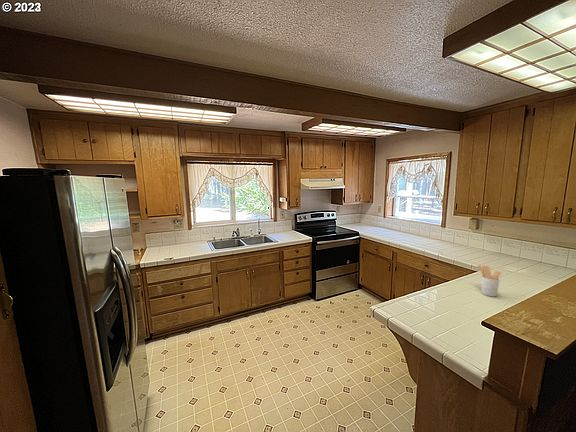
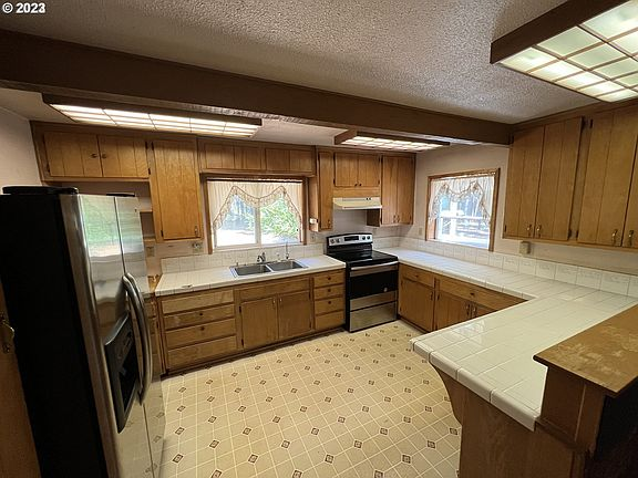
- utensil holder (487, 279)
